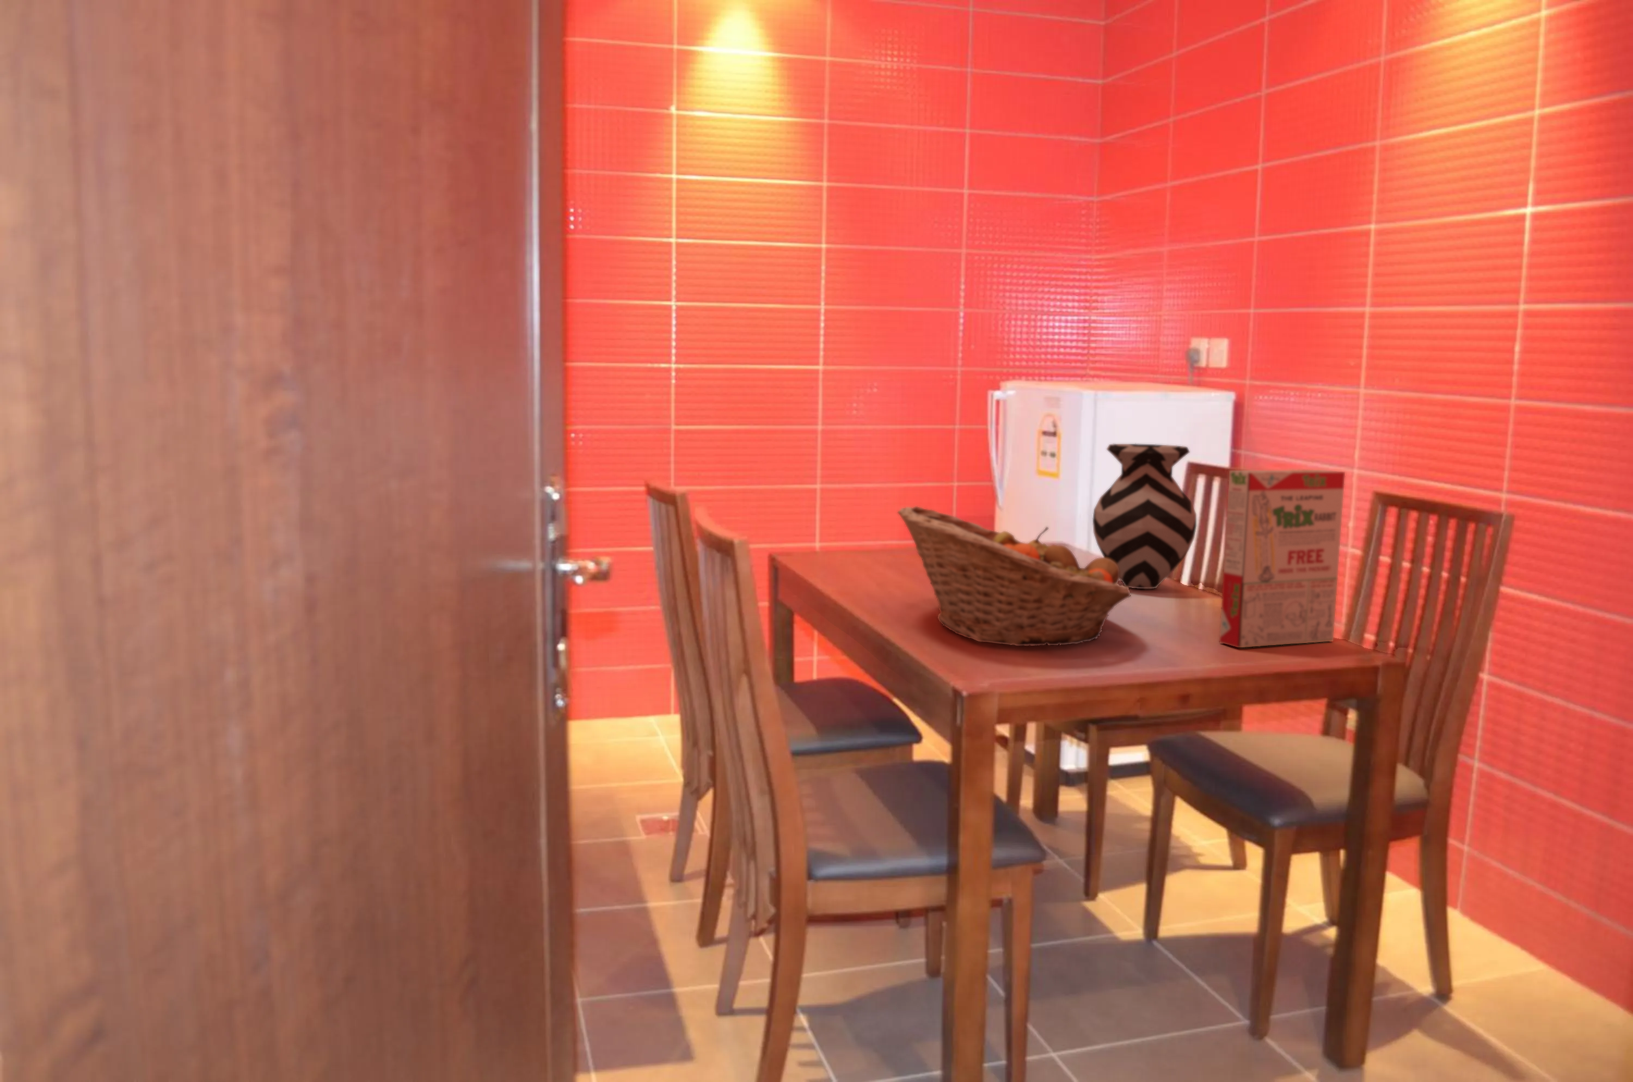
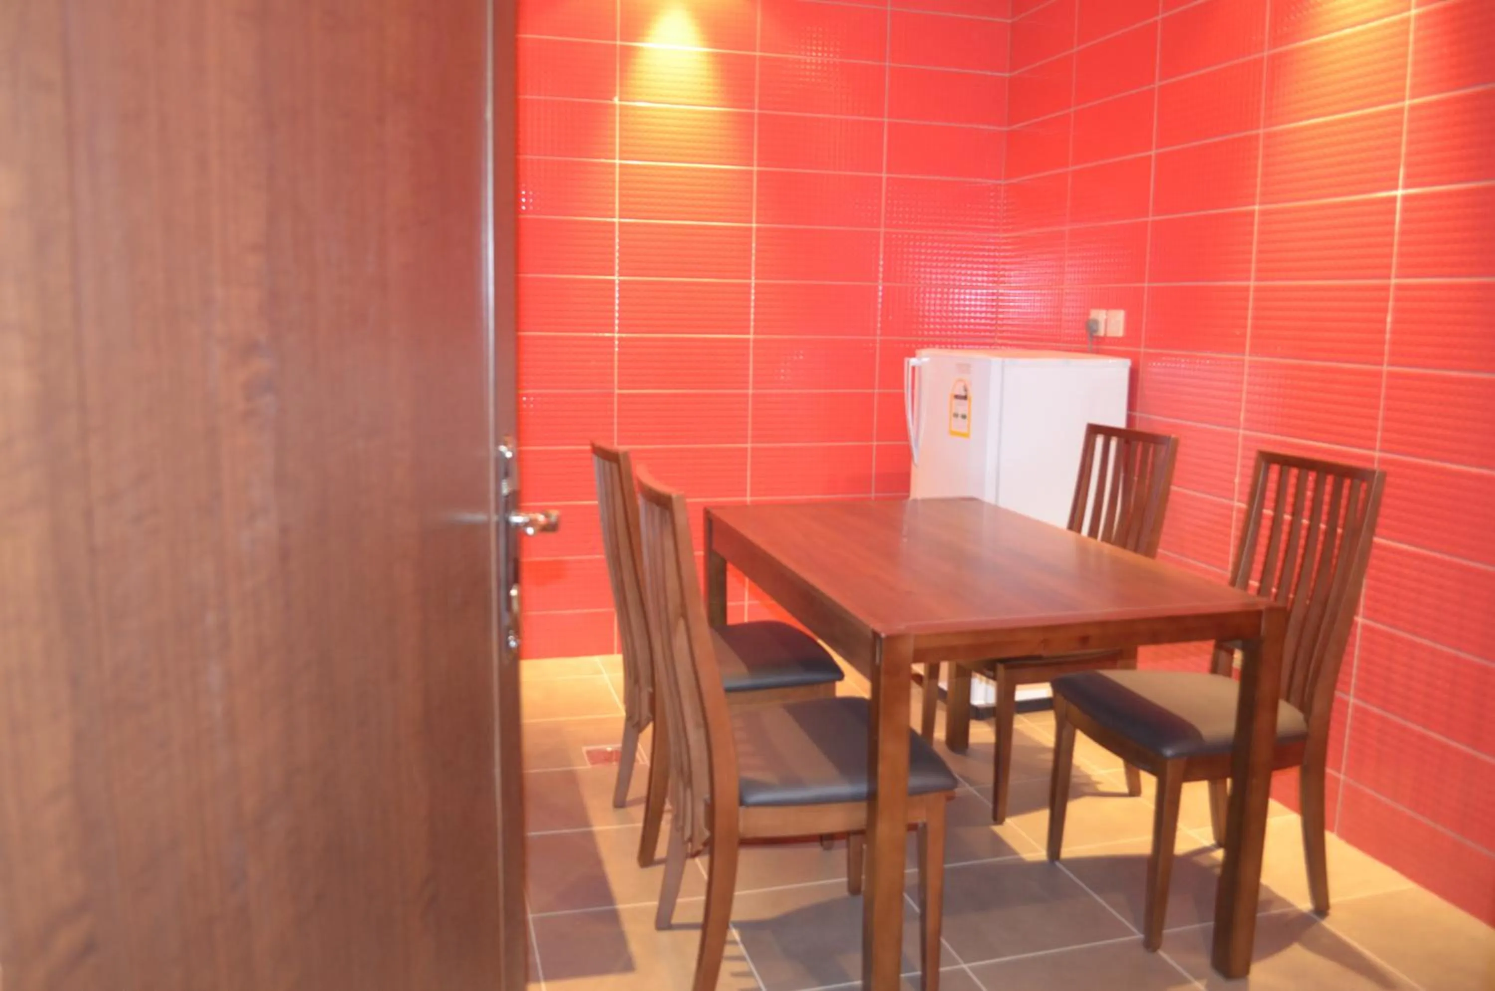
- vase (1144, 517)
- fruit basket (1010, 570)
- cereal box (1282, 557)
